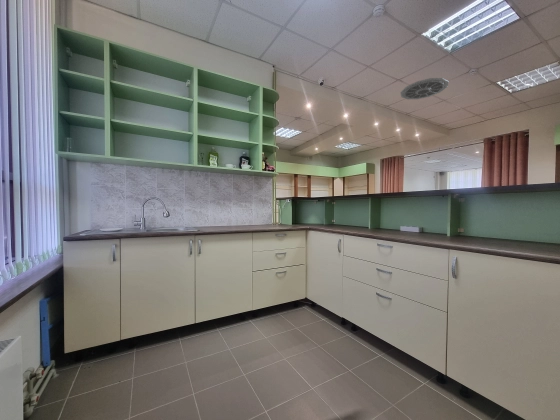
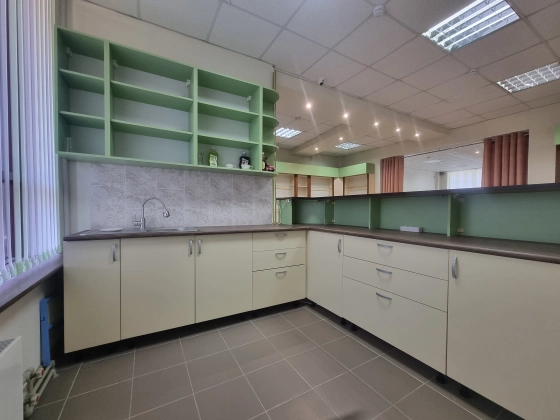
- ceiling vent (423, 90)
